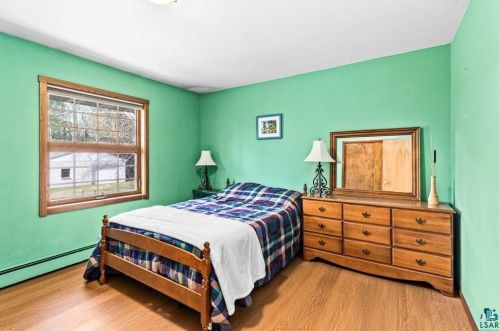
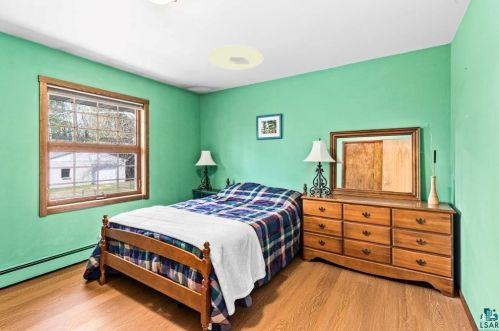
+ ceiling light (235, 56)
